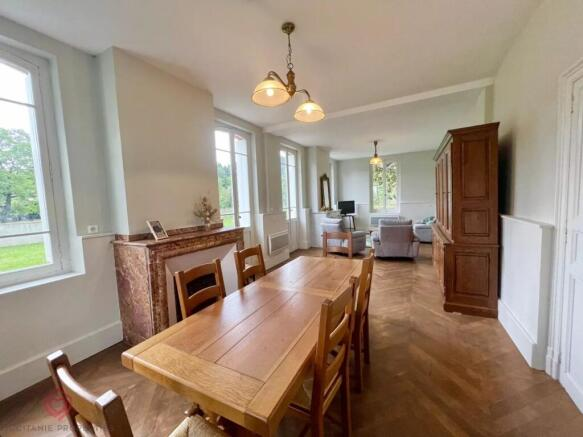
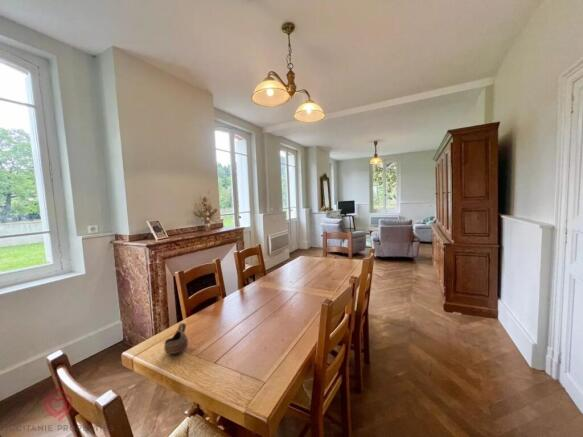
+ cup (178, 339)
